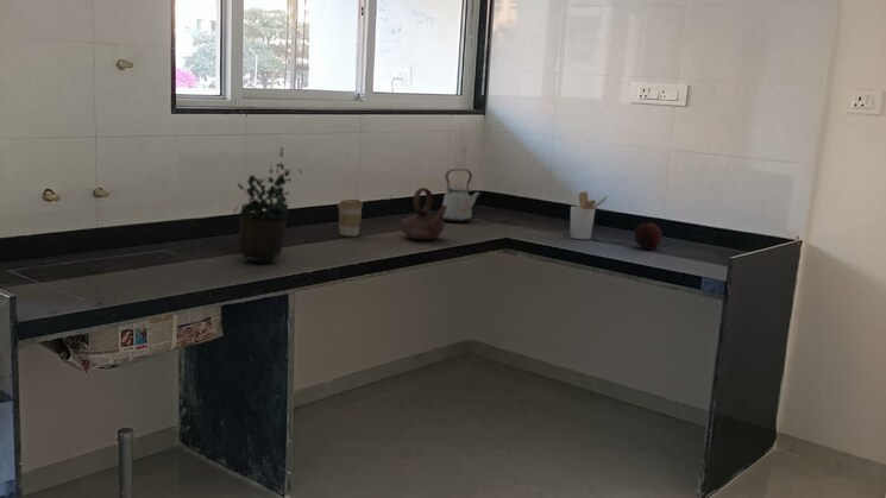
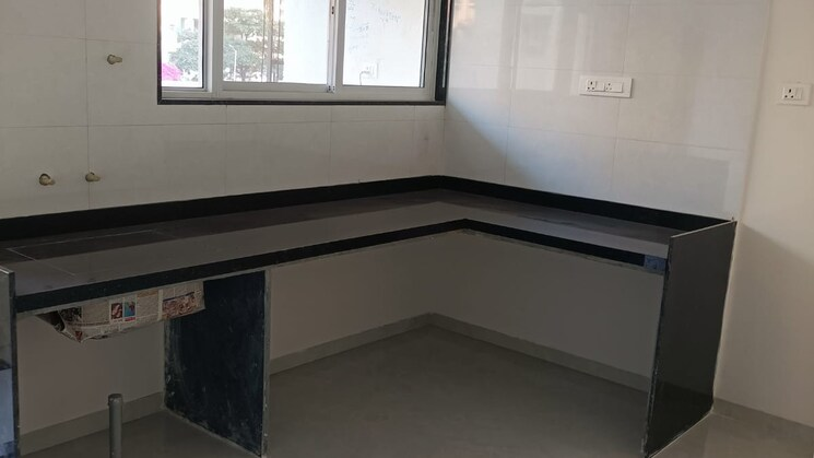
- fruit (647, 235)
- kettle (461, 195)
- teapot (427, 215)
- utensil holder (589, 215)
- potted plant (268, 206)
- coffee cup (350, 216)
